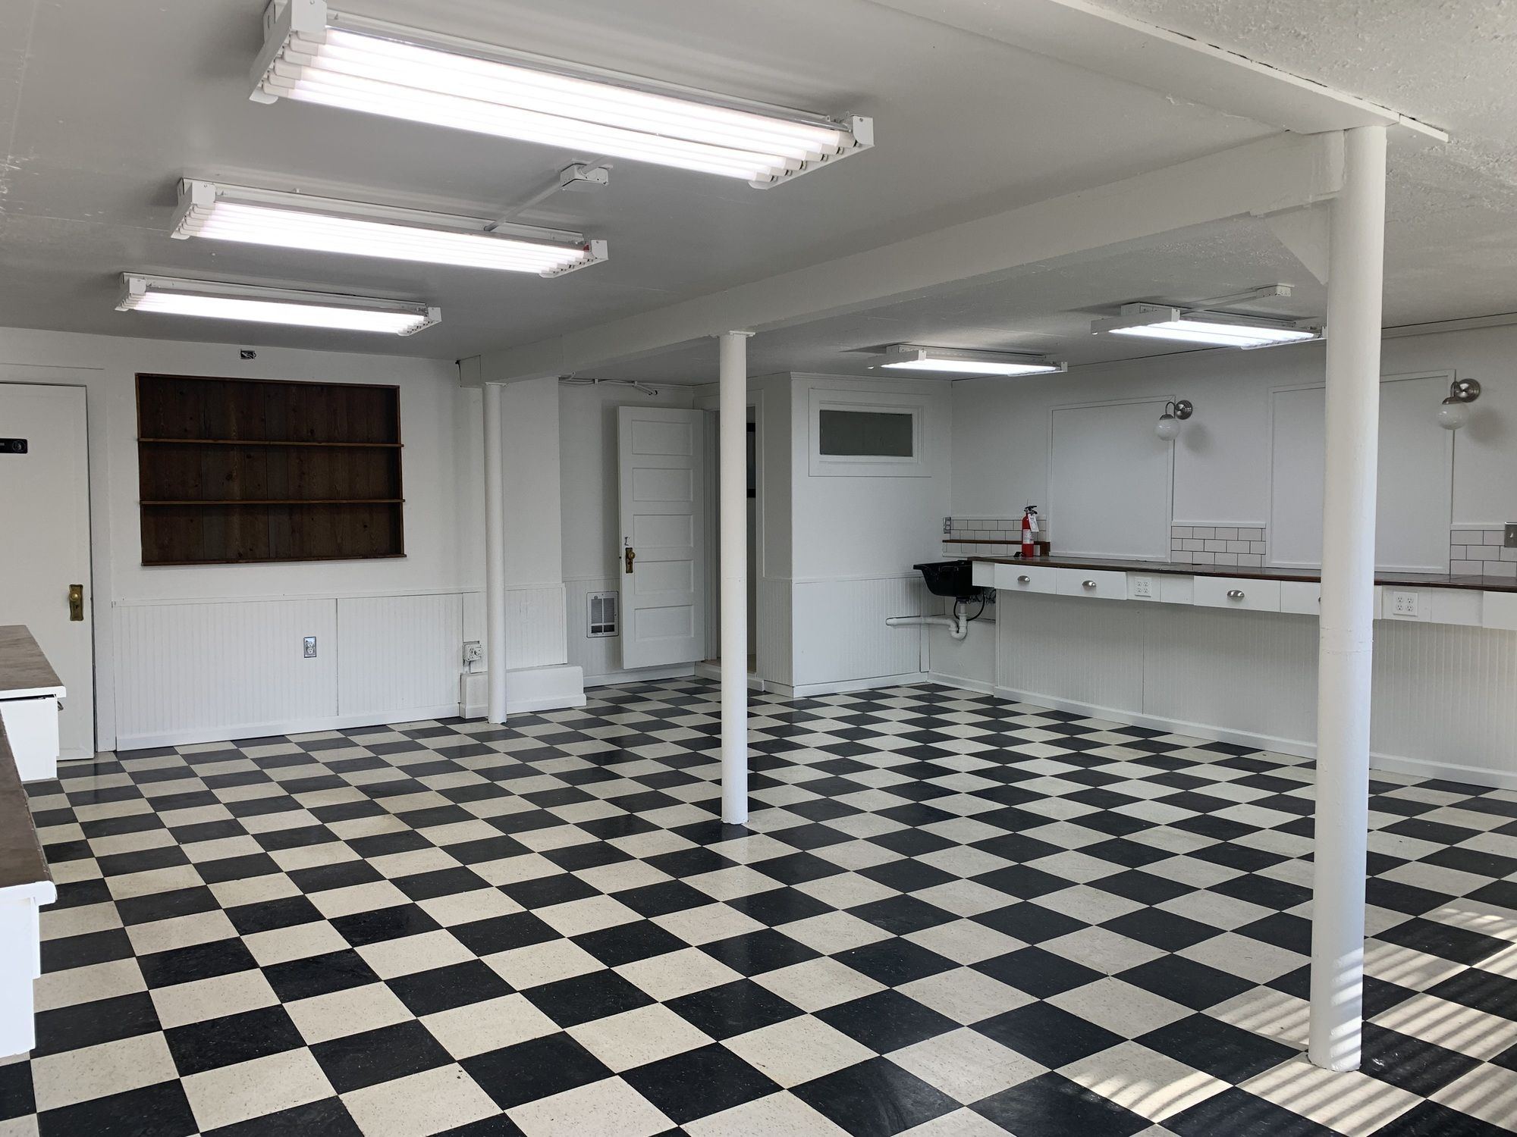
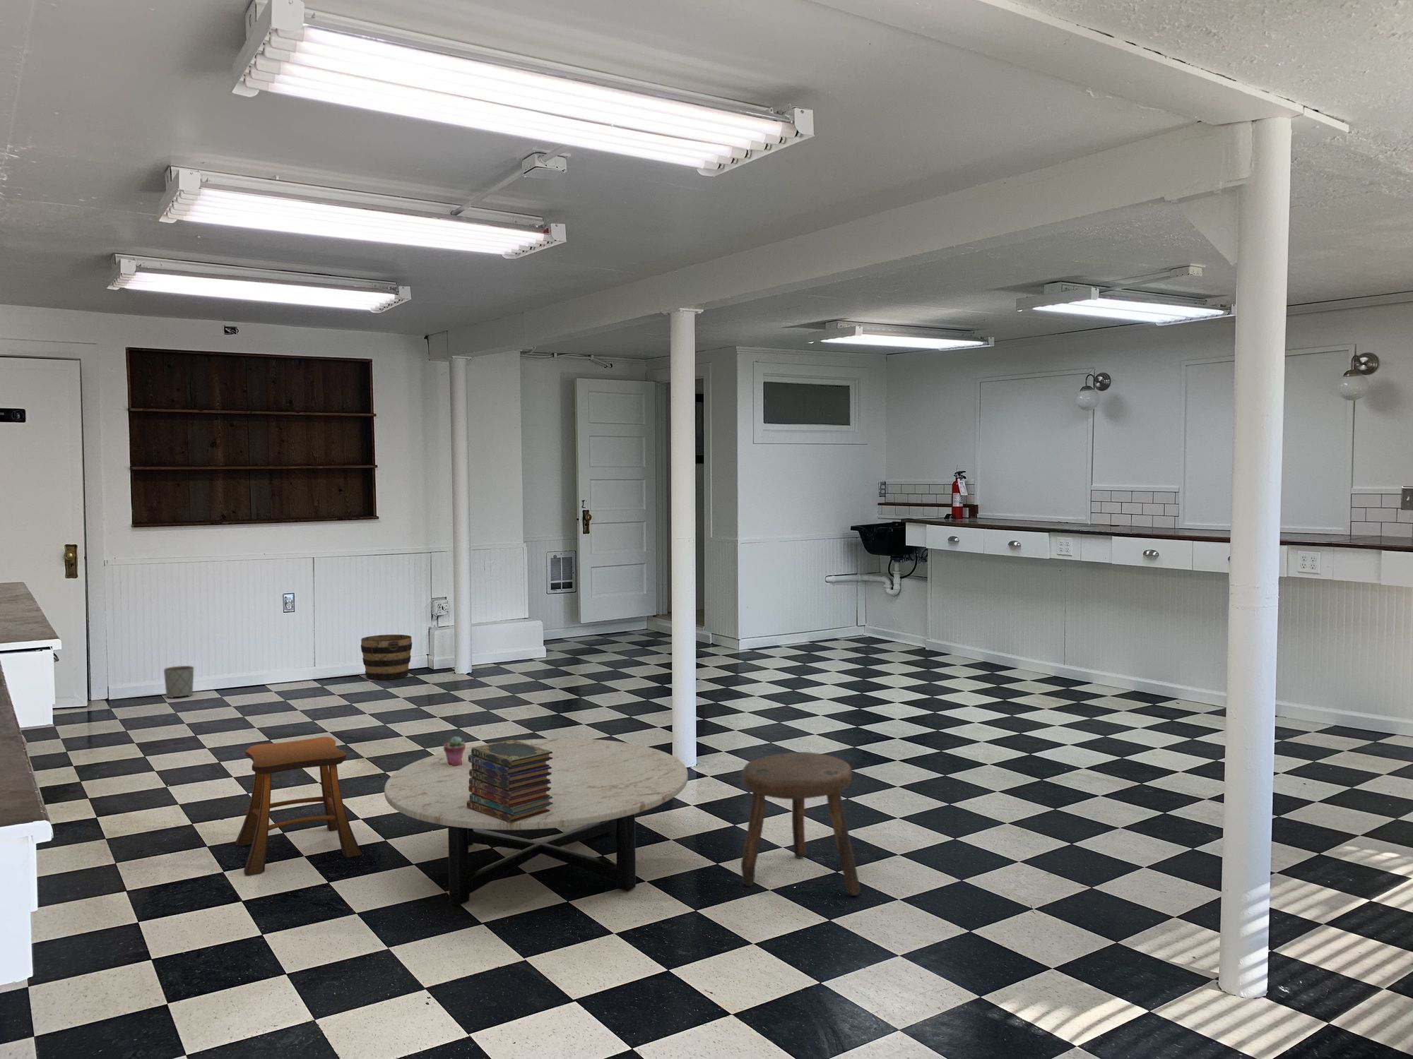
+ stool (803, 823)
+ bucket (386, 656)
+ planter (179, 682)
+ stool (296, 799)
+ book stack (510, 779)
+ potted succulent (454, 750)
+ coffee table (540, 819)
